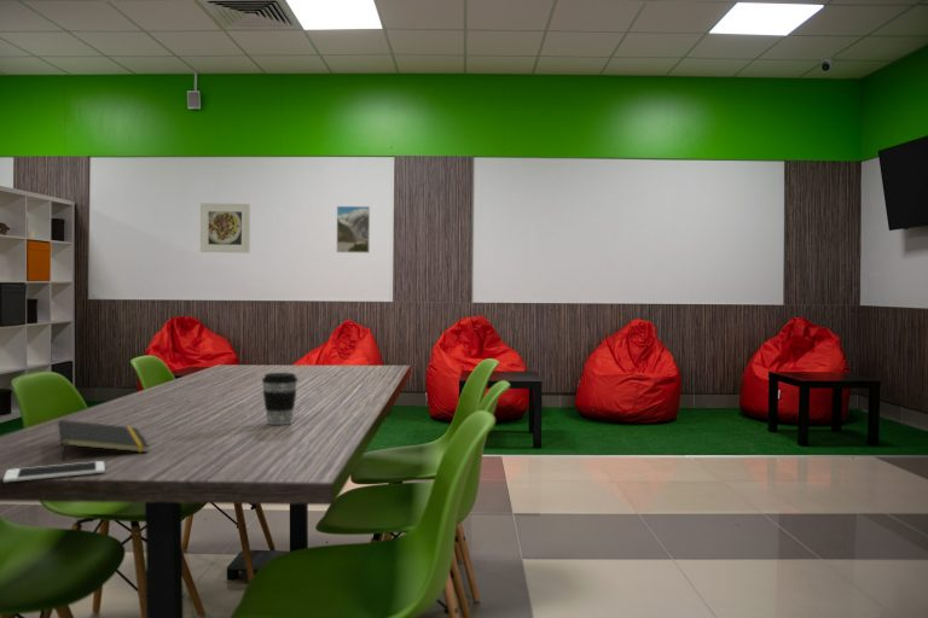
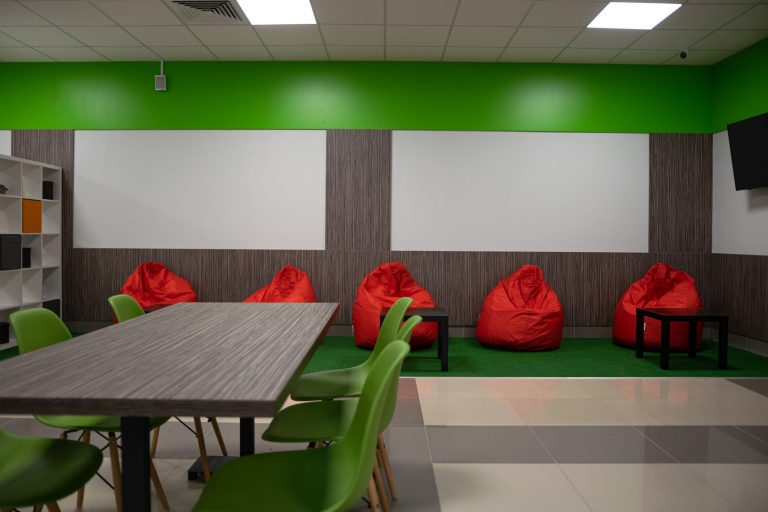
- cell phone (56, 471)
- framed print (225, 227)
- coffee cup (279, 398)
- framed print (353, 229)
- notepad (102, 435)
